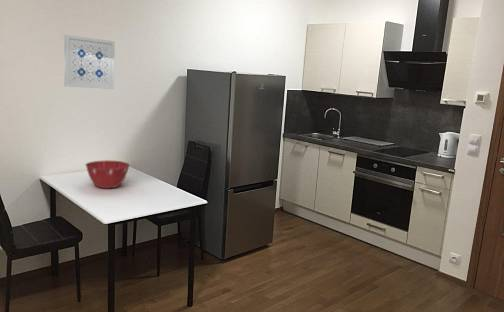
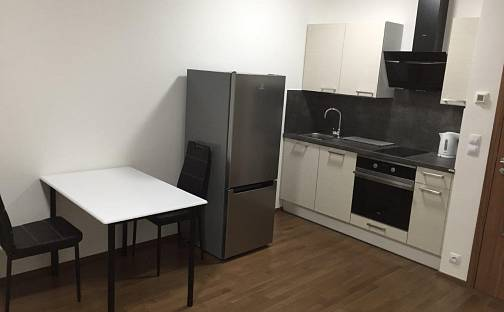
- mixing bowl (107, 175)
- wall art (90, 63)
